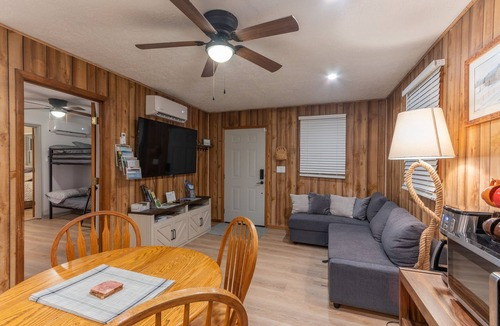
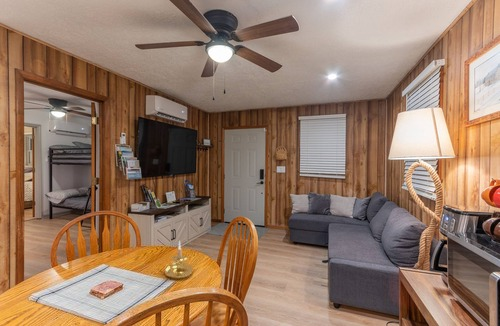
+ candle holder (178, 255)
